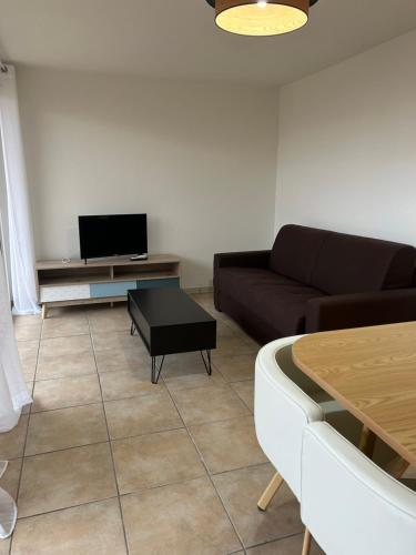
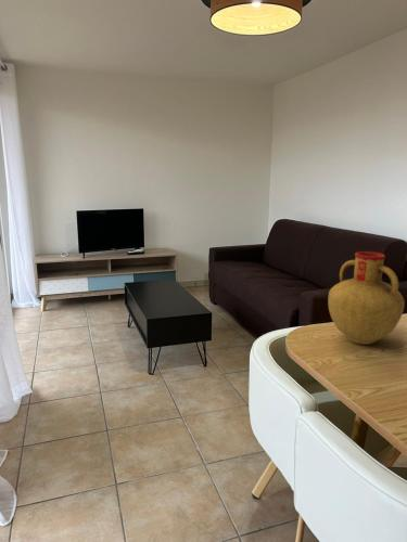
+ vase (365, 297)
